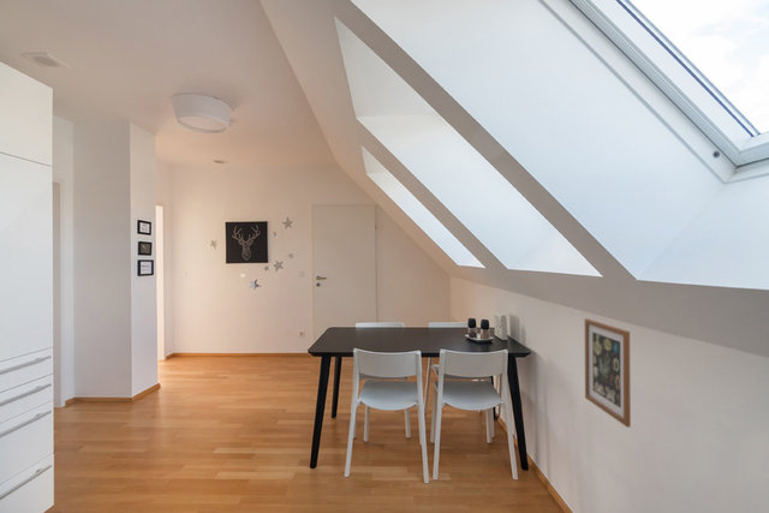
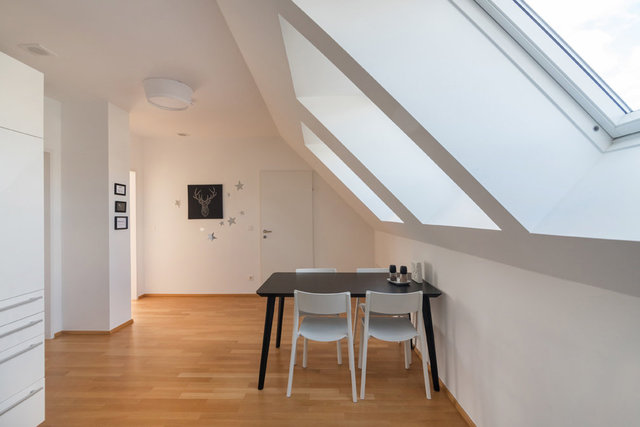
- wall art (604, 368)
